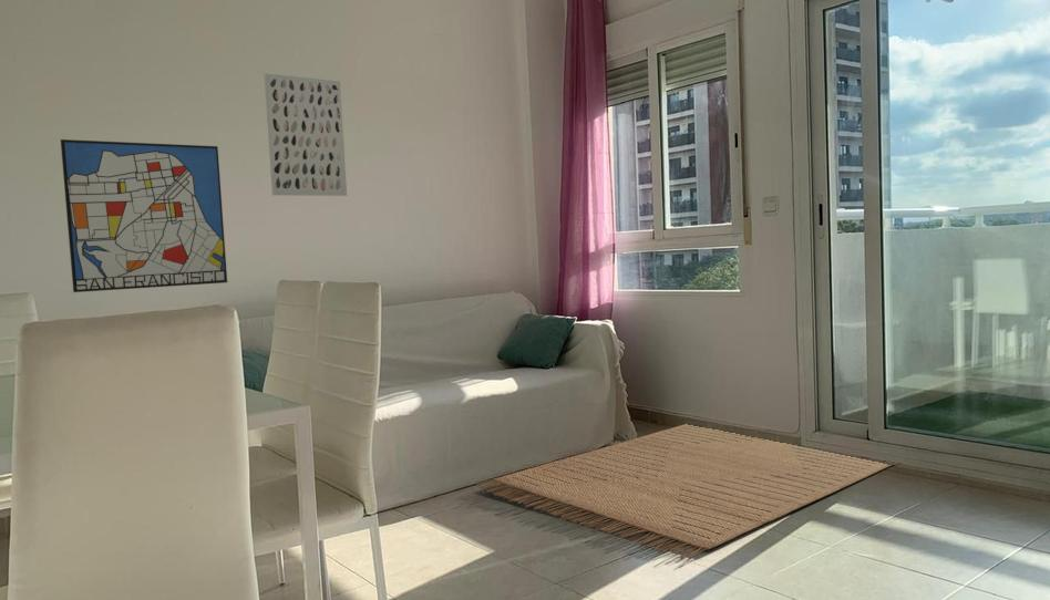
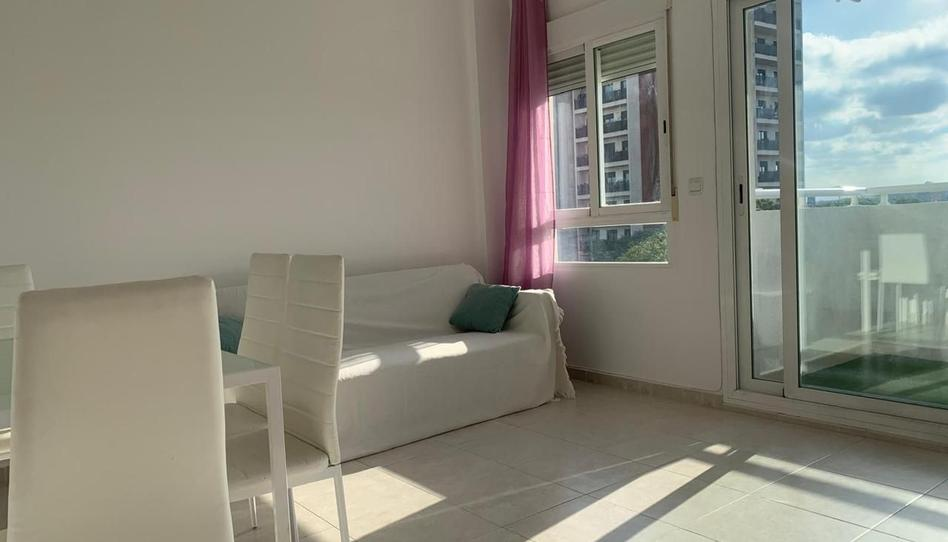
- wall art (148, 215)
- rug (719, 462)
- wall art (307, 136)
